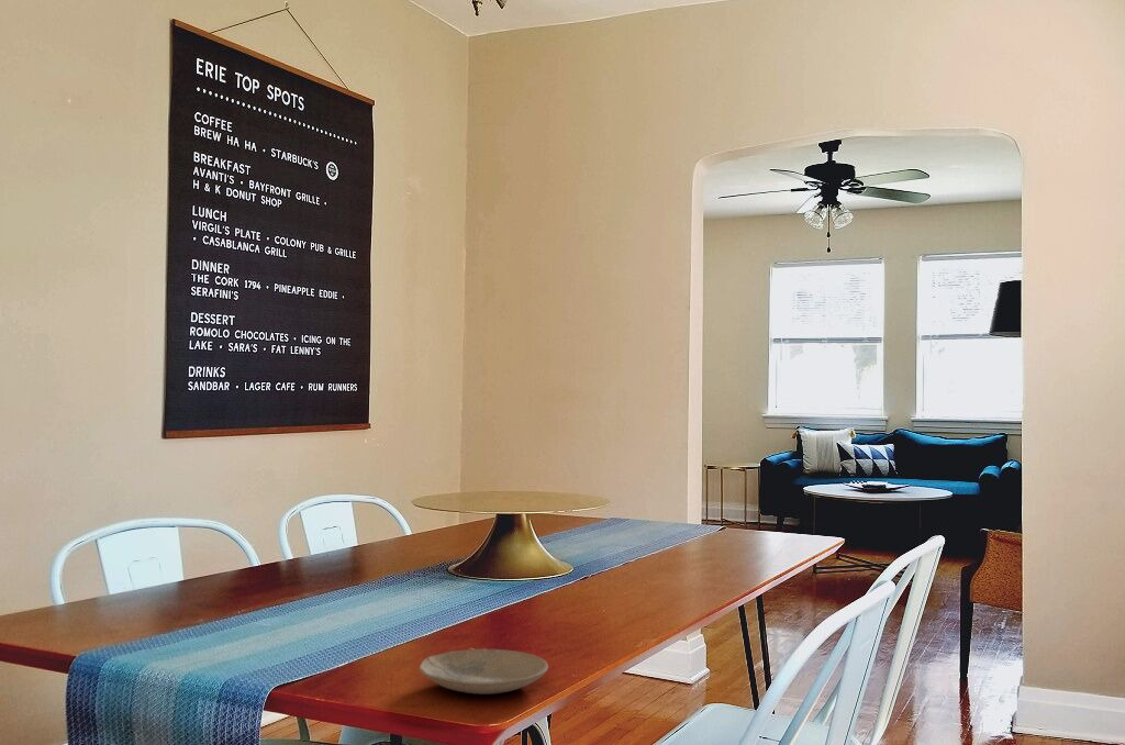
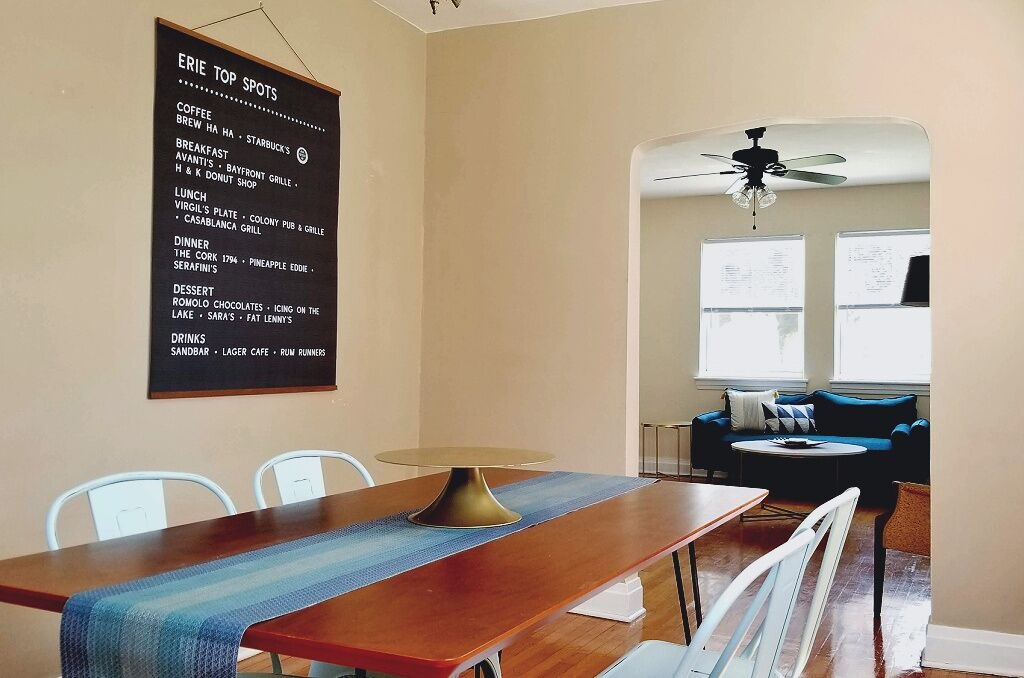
- plate (483, 675)
